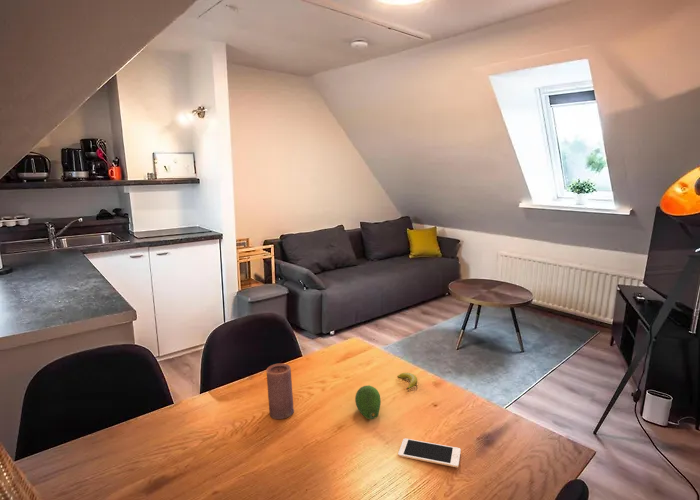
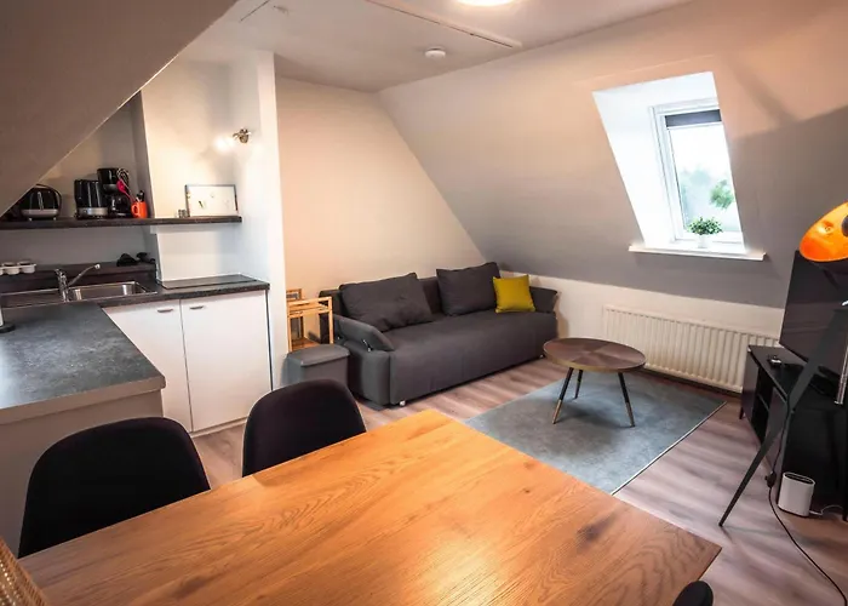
- candle (280, 390)
- cell phone (429, 452)
- fruit (368, 401)
- banana (408, 378)
